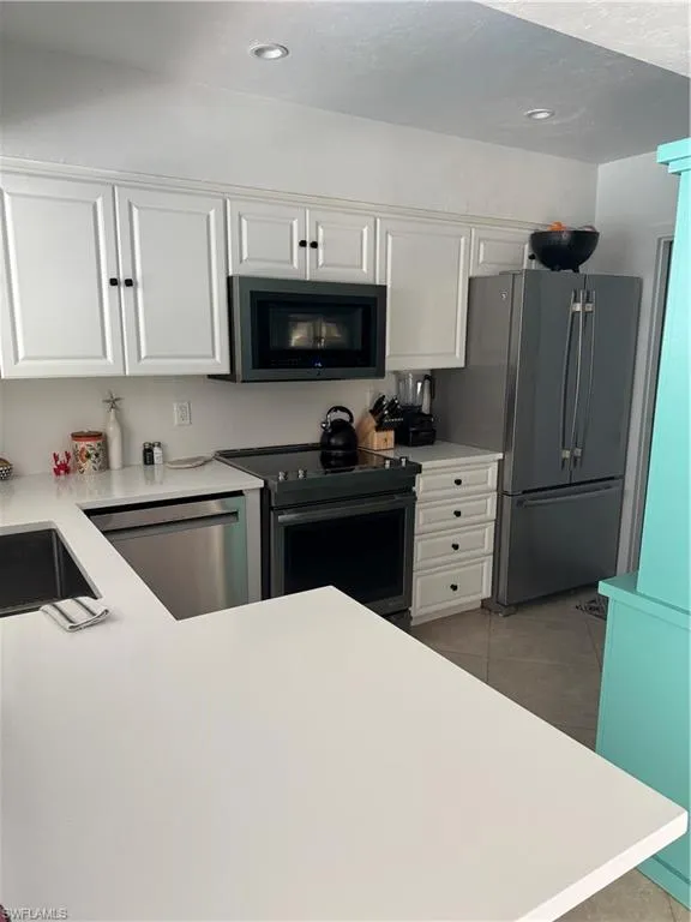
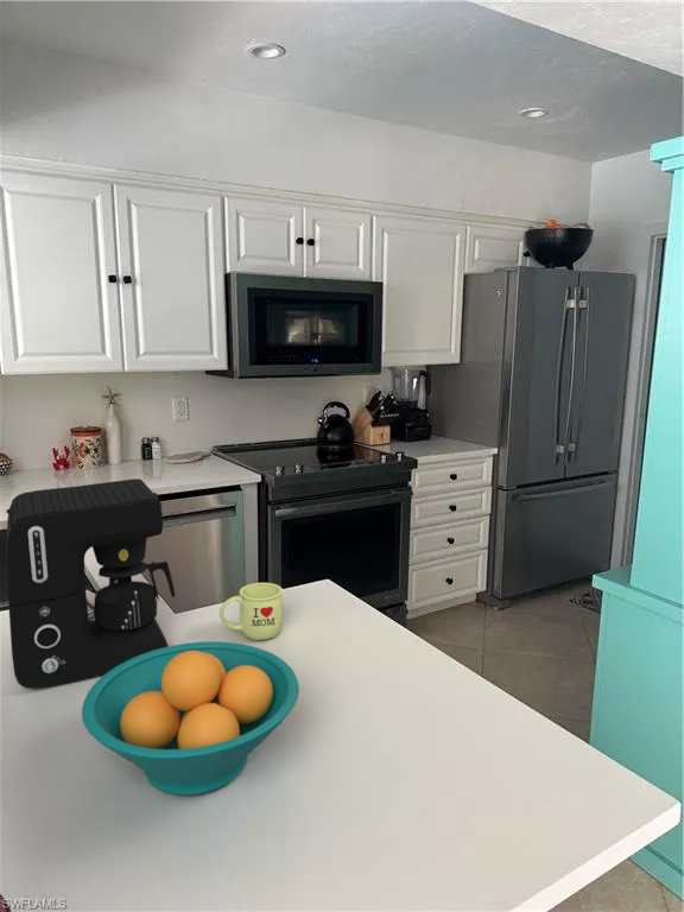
+ fruit bowl (195, 709)
+ coffee maker (99, 574)
+ mug (252, 613)
